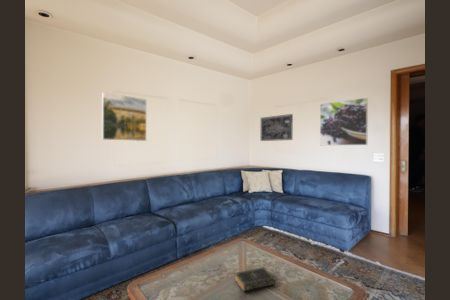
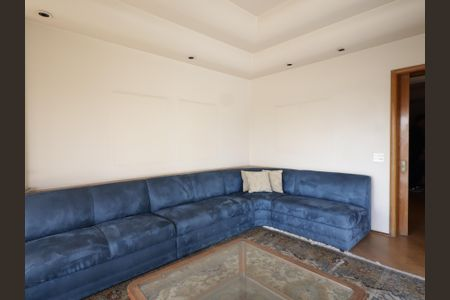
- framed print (342, 123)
- wall art (275, 128)
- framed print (125, 118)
- book (254, 278)
